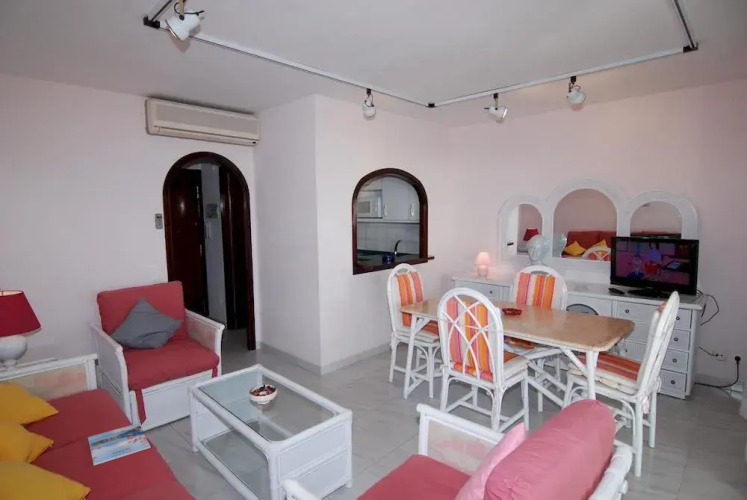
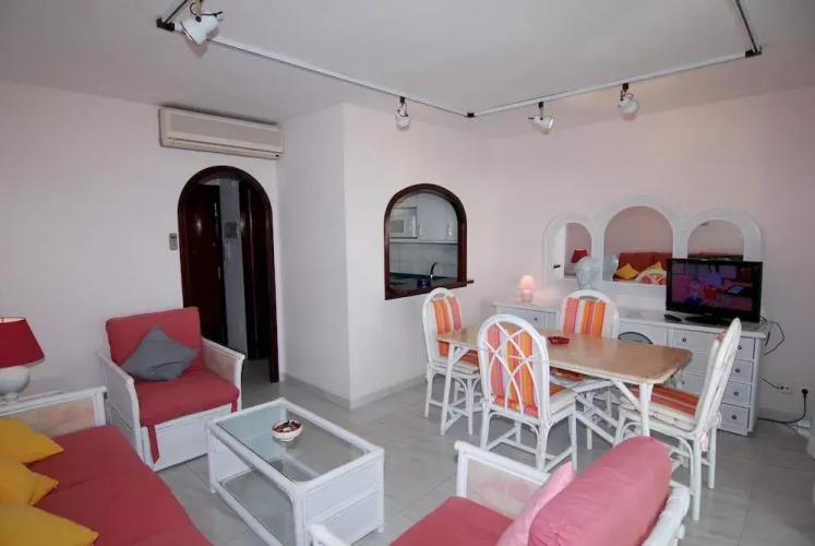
- magazine (118, 442)
